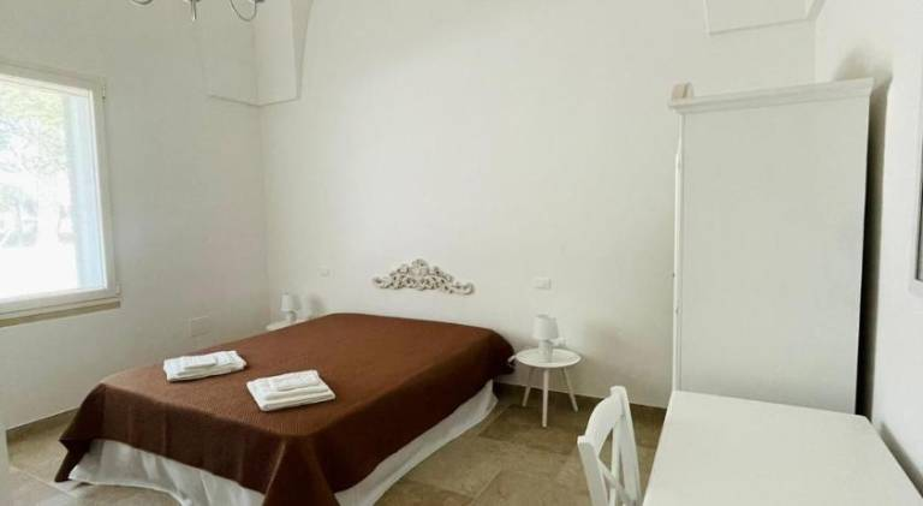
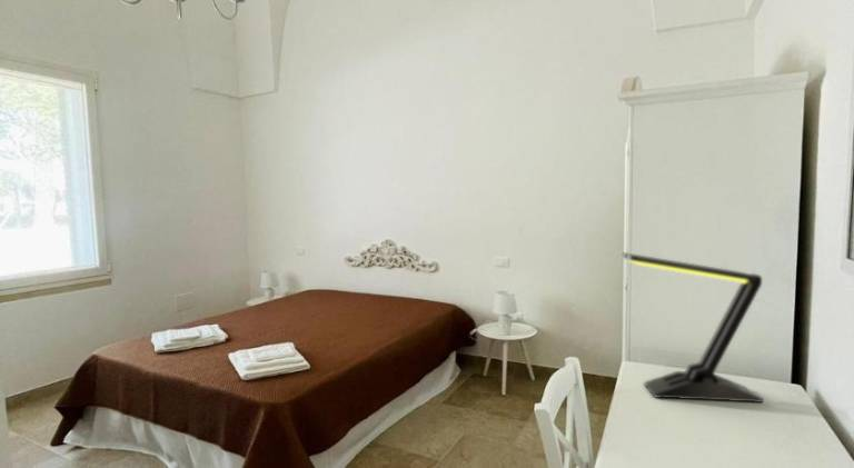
+ desk lamp (713, 335)
